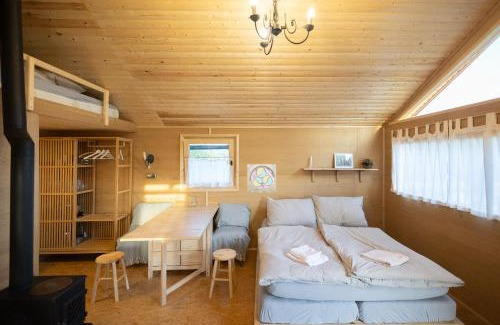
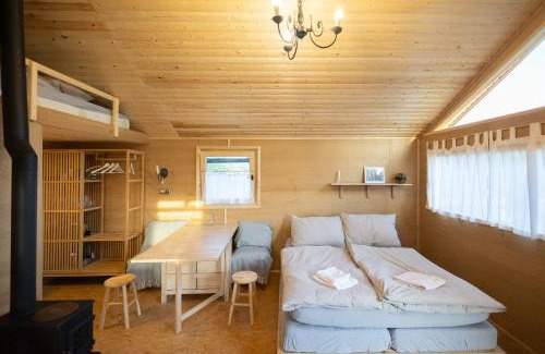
- wall ornament (261, 178)
